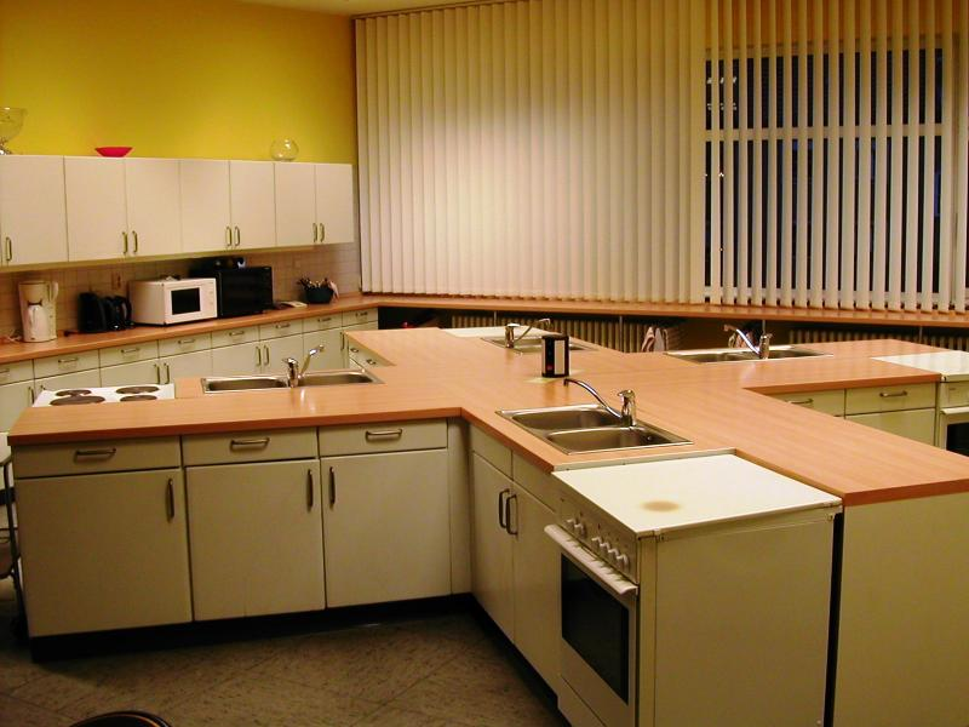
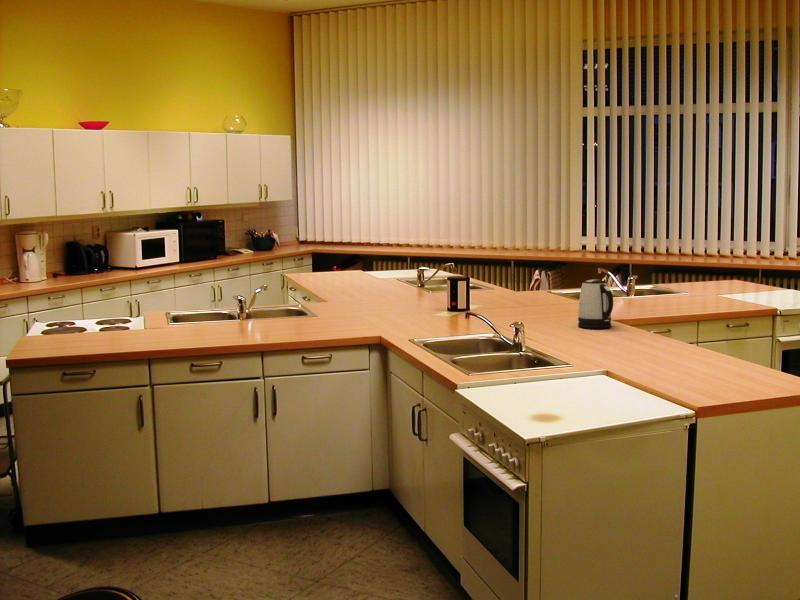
+ kettle (597, 303)
